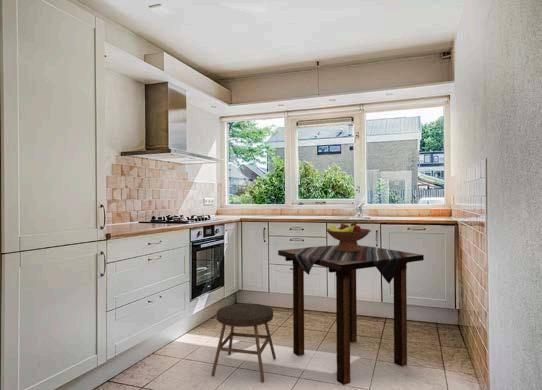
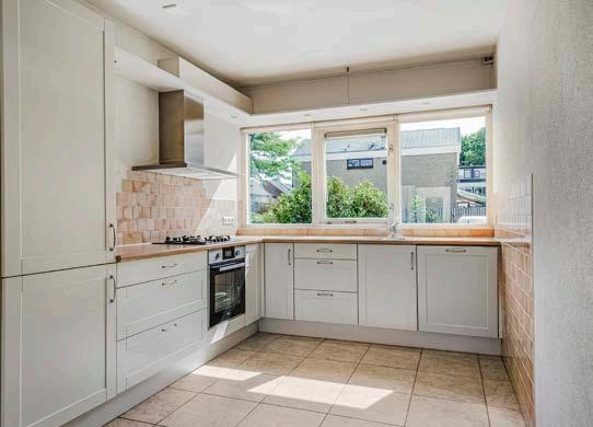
- side table (348, 305)
- fruit bowl (348, 235)
- stool (245, 336)
